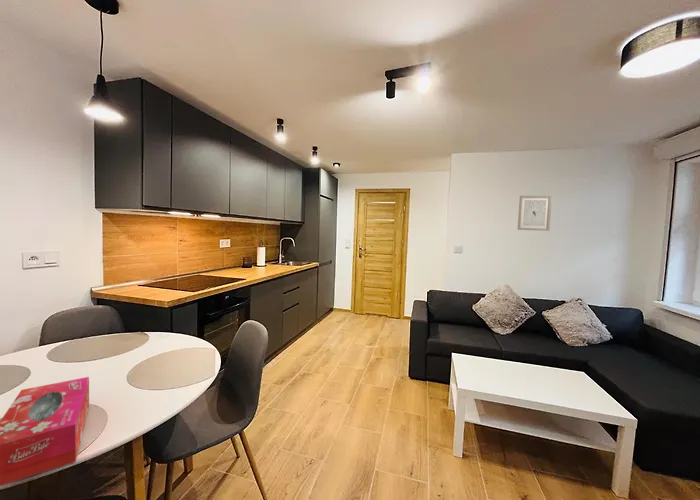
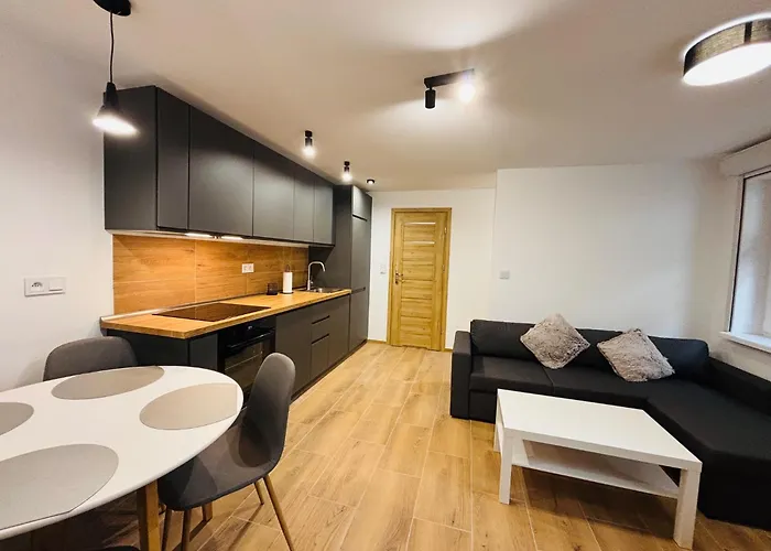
- wall art (534, 213)
- tissue box (46, 422)
